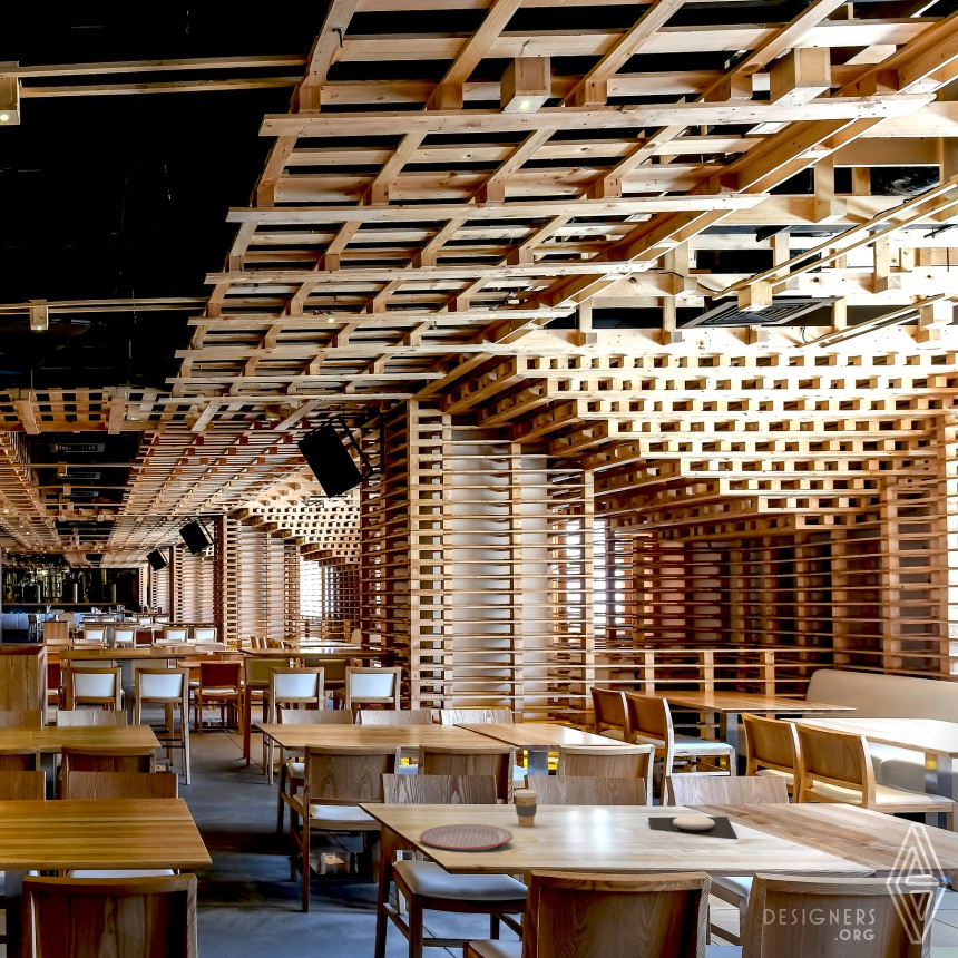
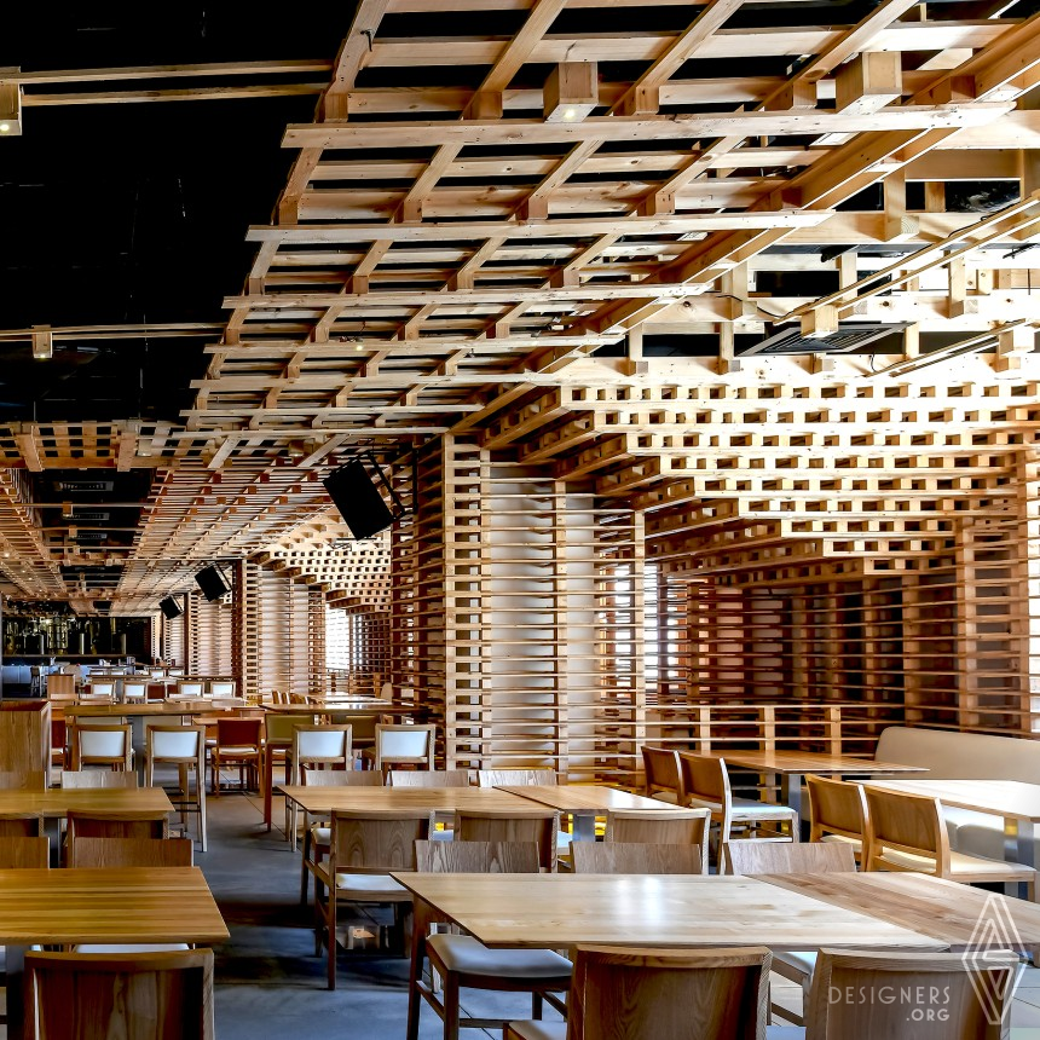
- plate (691, 822)
- coffee cup (526, 808)
- plate (466, 839)
